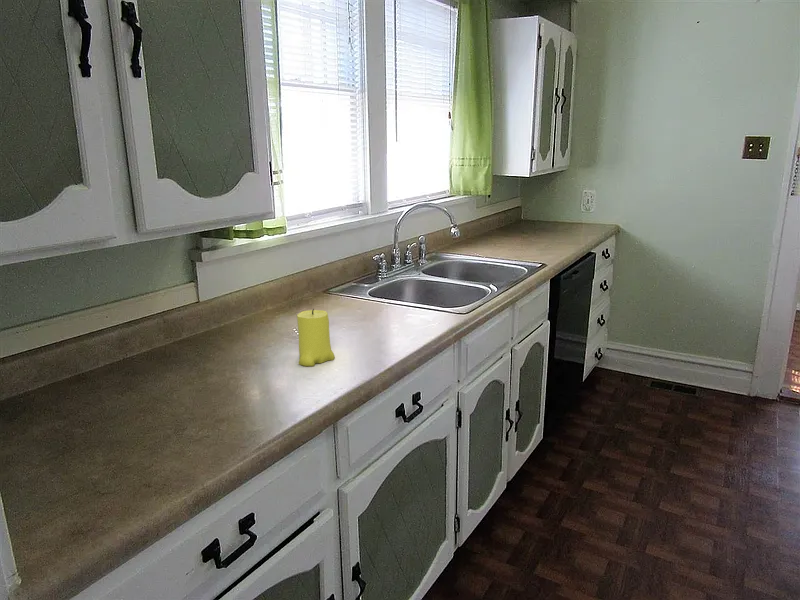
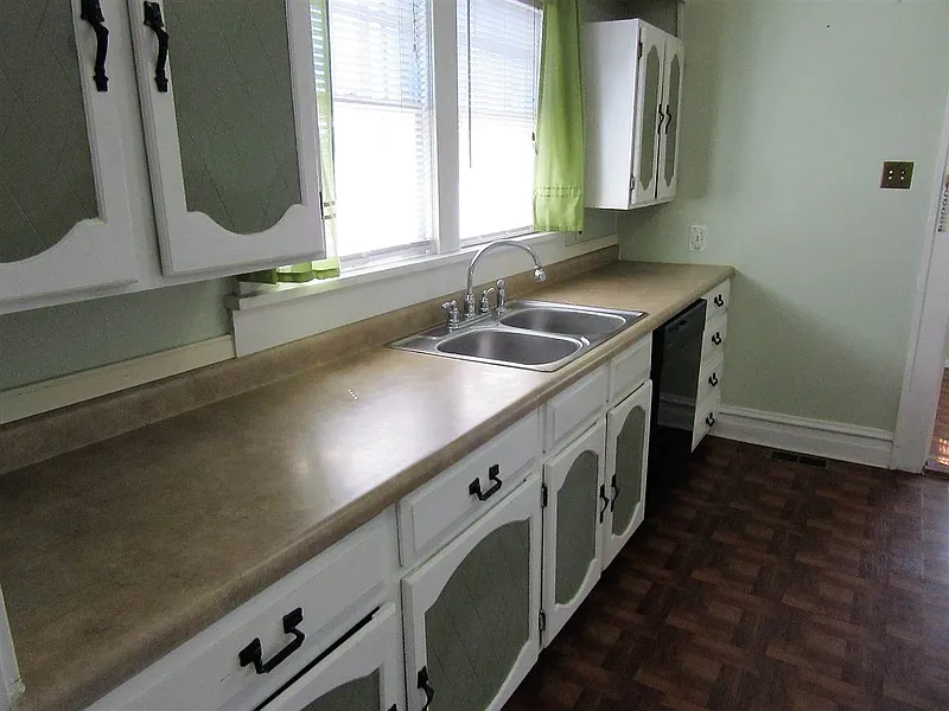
- candle (311, 333)
